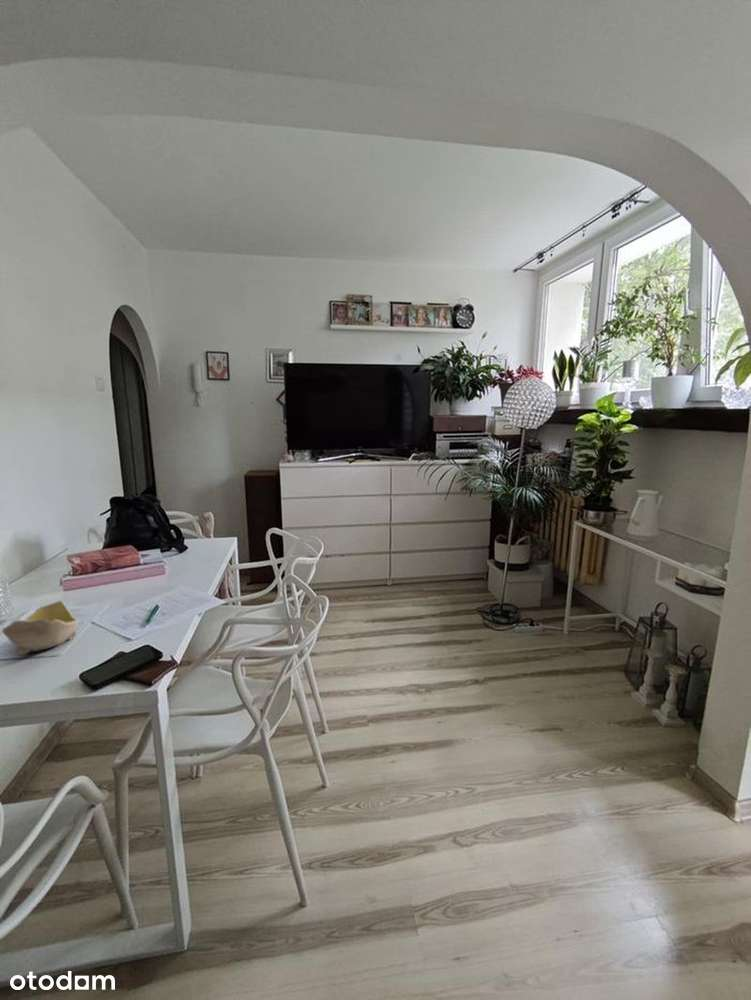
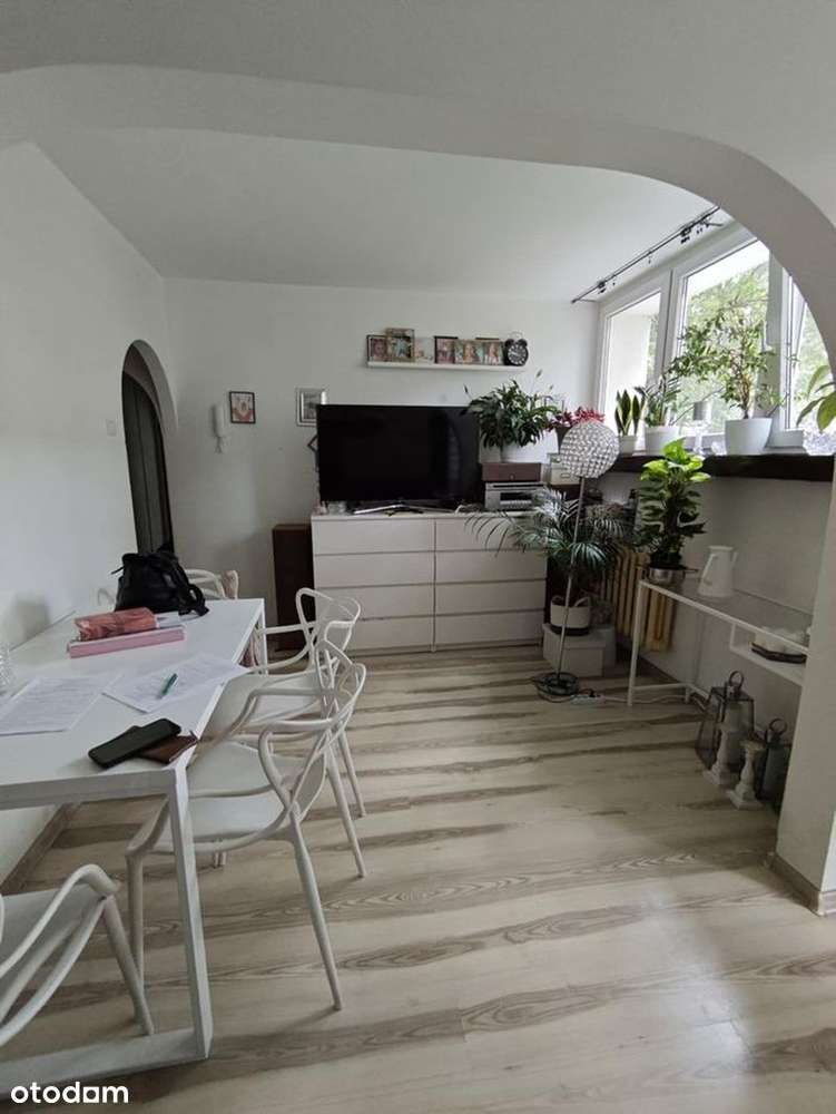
- bowl (43, 623)
